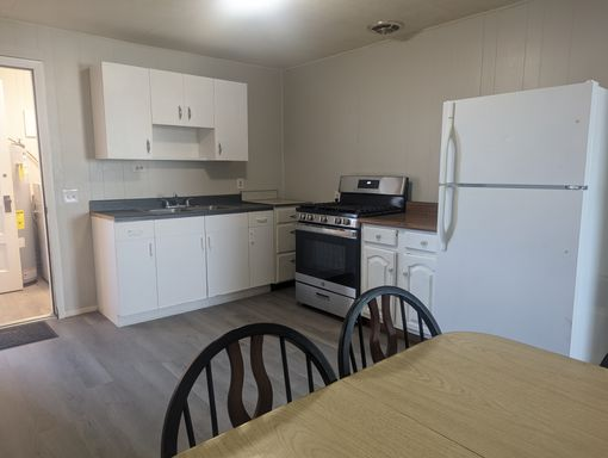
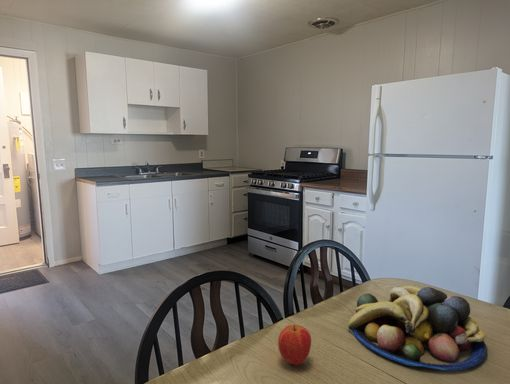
+ fruit bowl (414, 313)
+ apple (294, 342)
